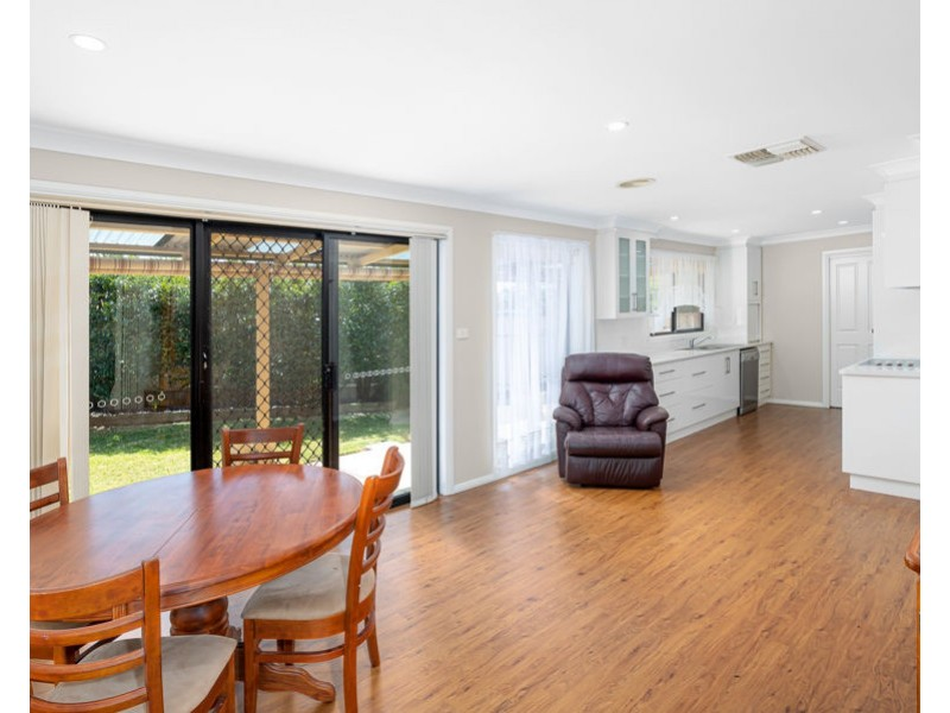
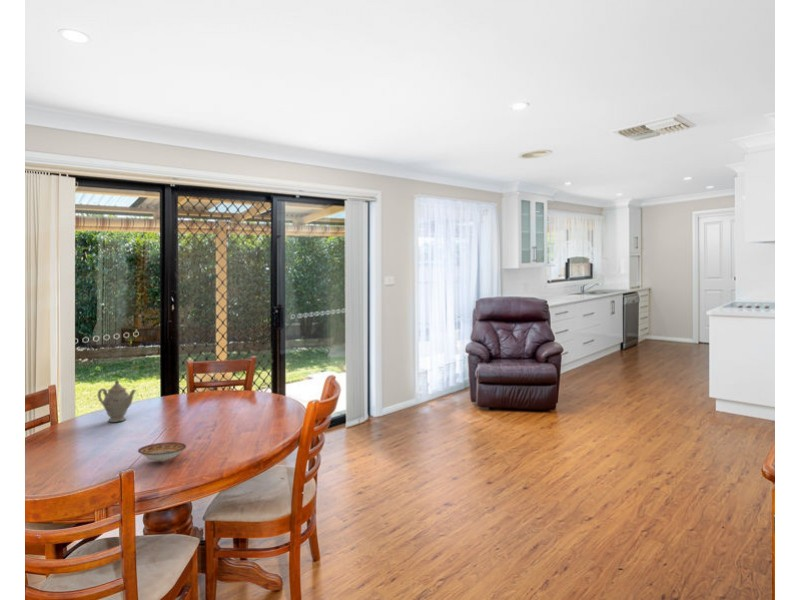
+ chinaware (117, 399)
+ bowl (162, 454)
